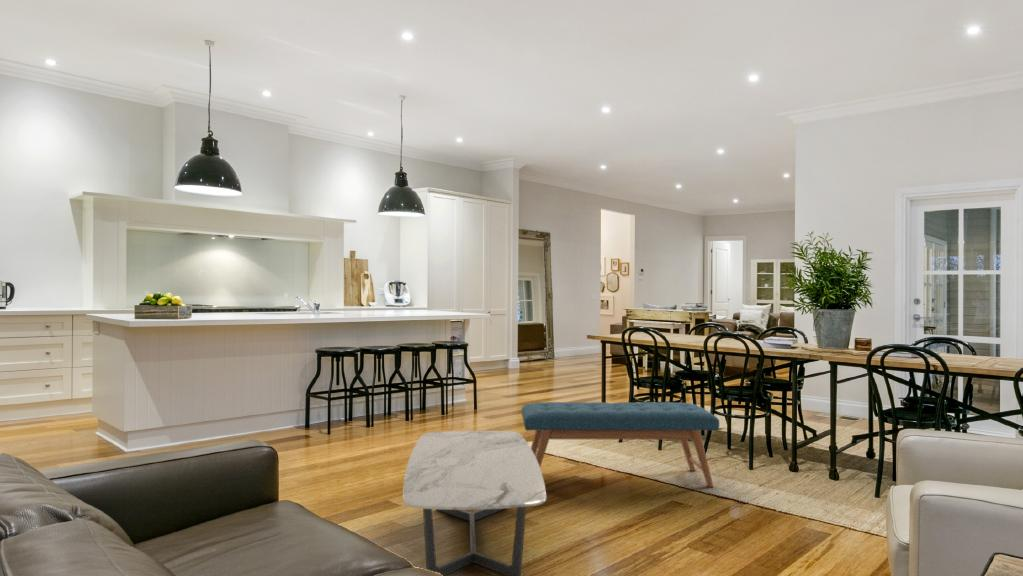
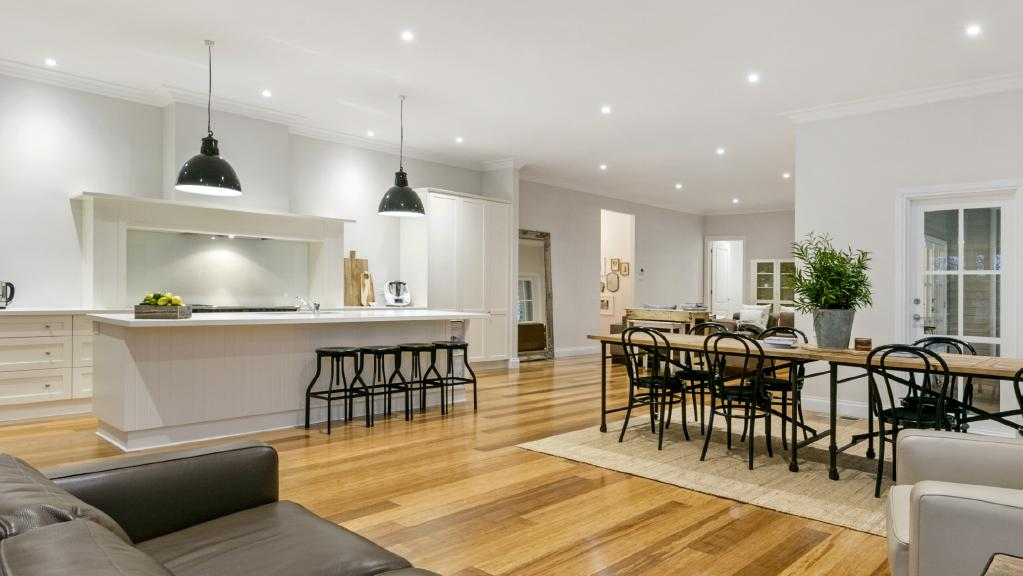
- coffee table (472, 500)
- bench (615, 438)
